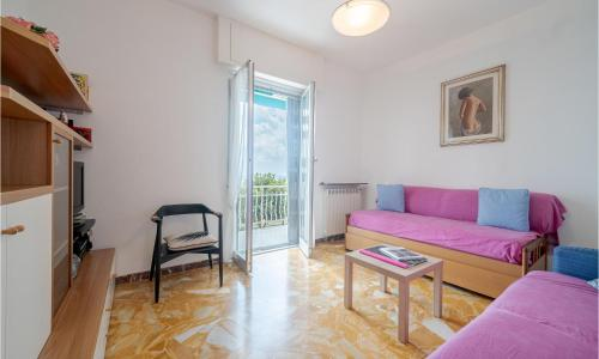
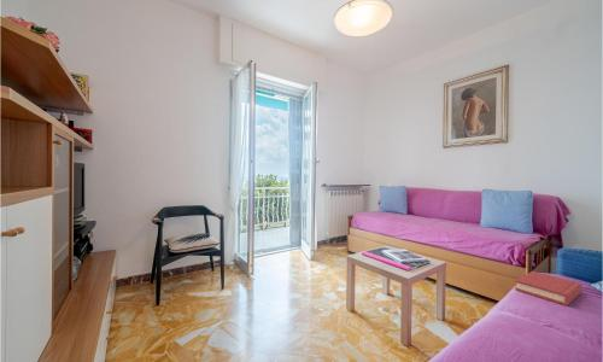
+ hardback book (548, 286)
